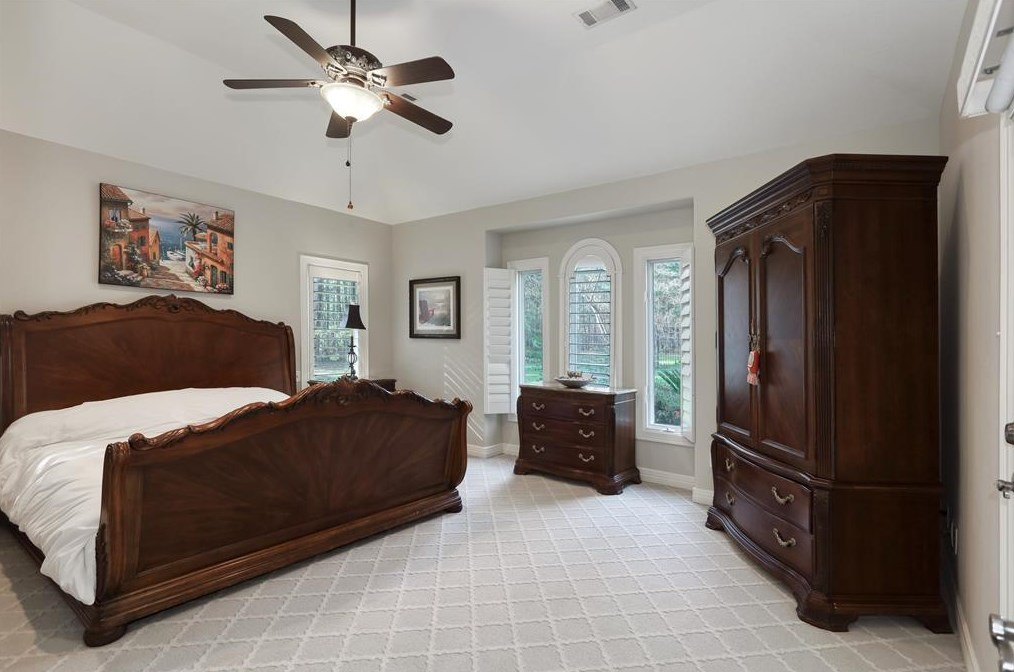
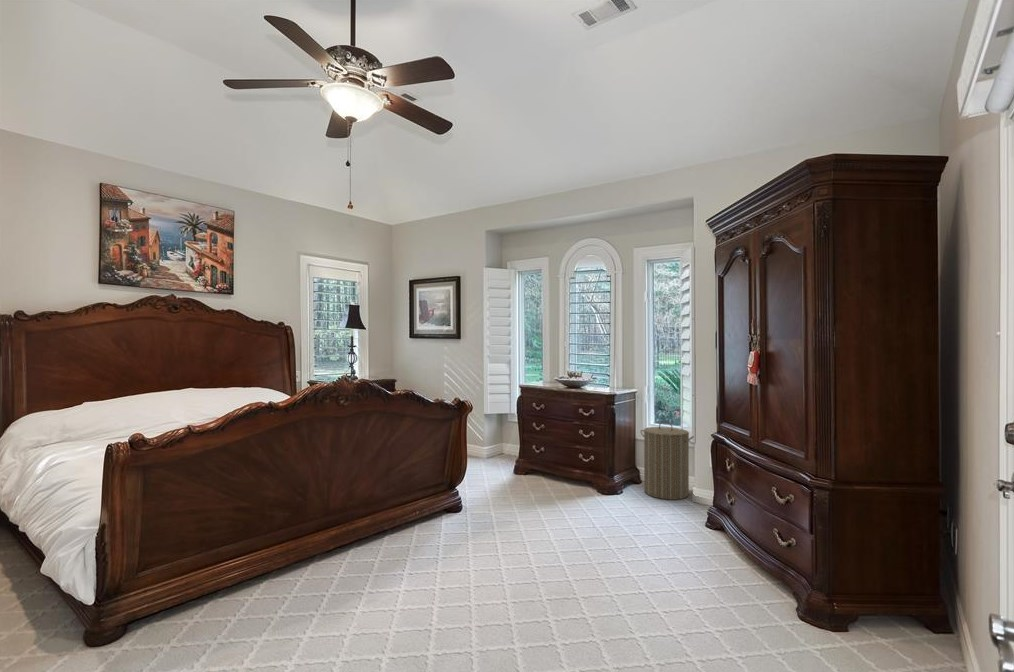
+ laundry hamper (666, 456)
